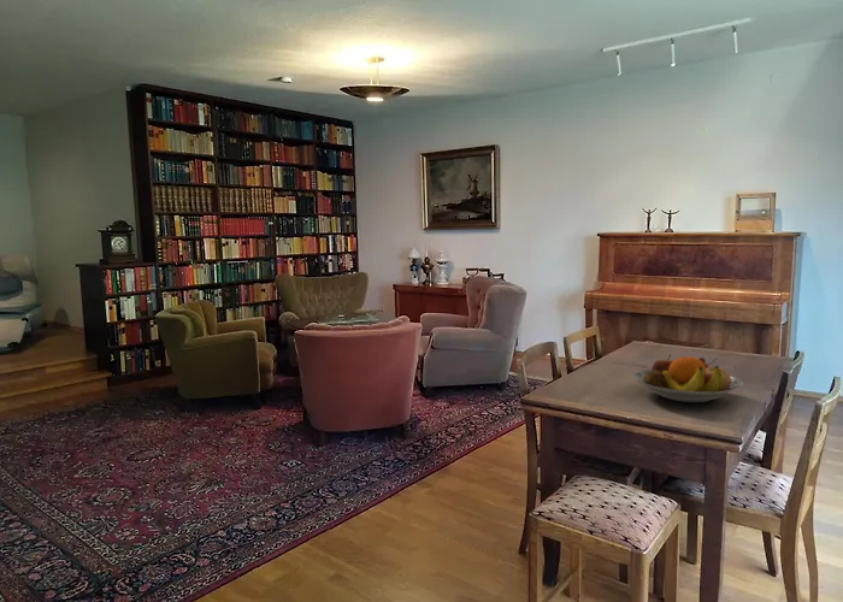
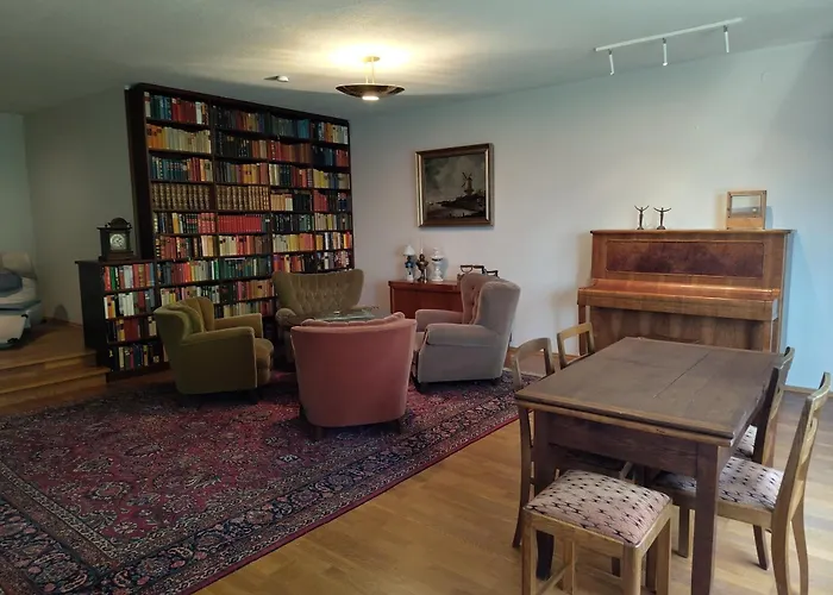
- fruit bowl (686, 374)
